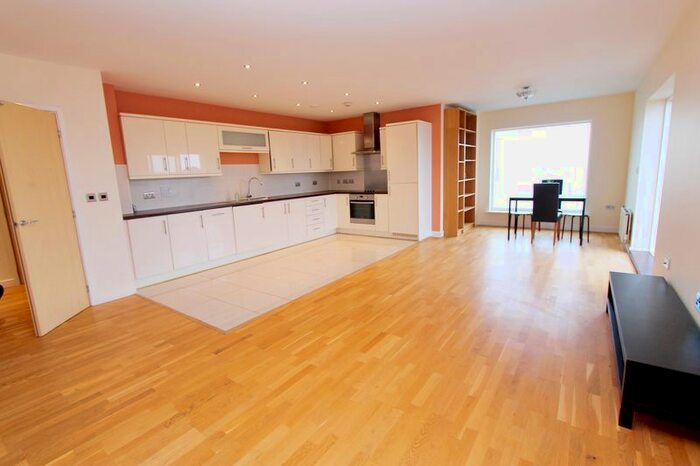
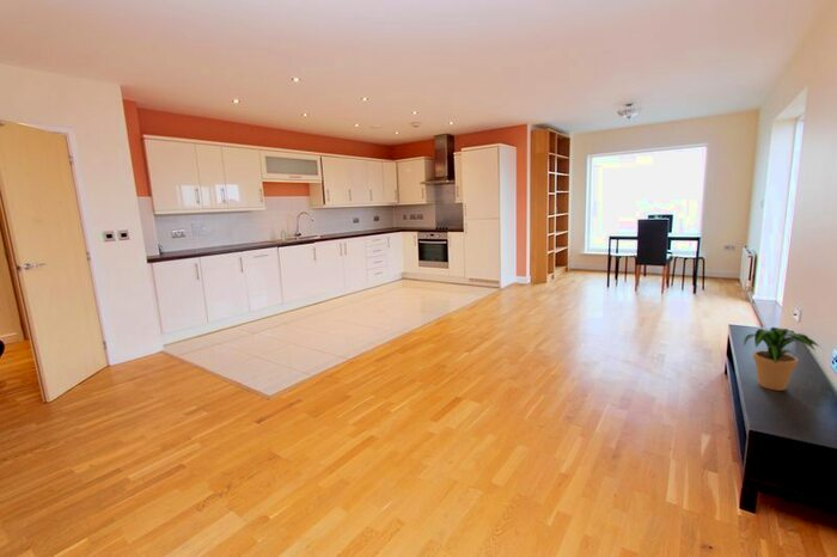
+ potted plant (775, 357)
